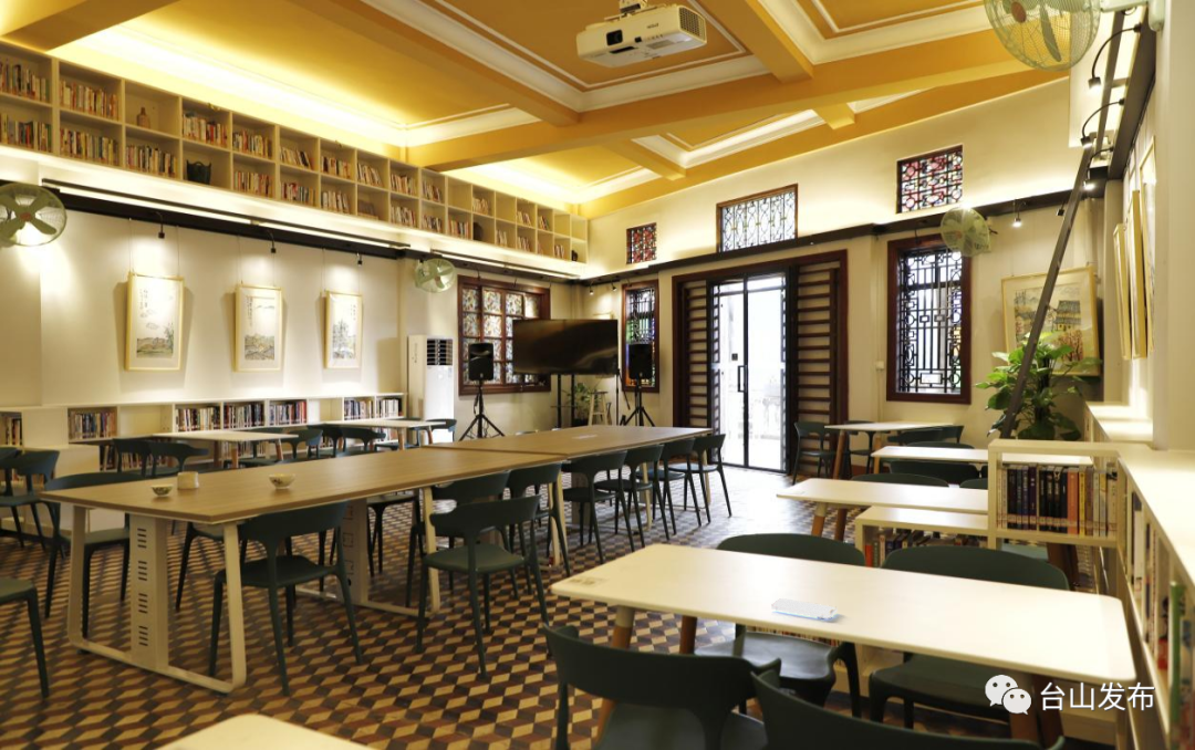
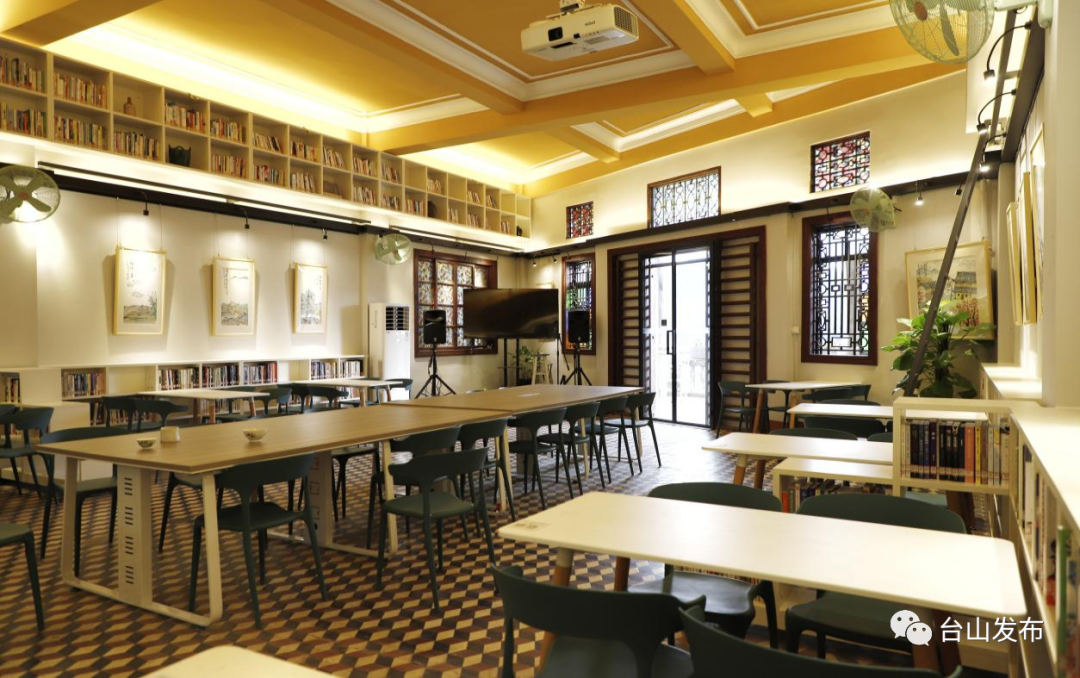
- smartphone (803, 607)
